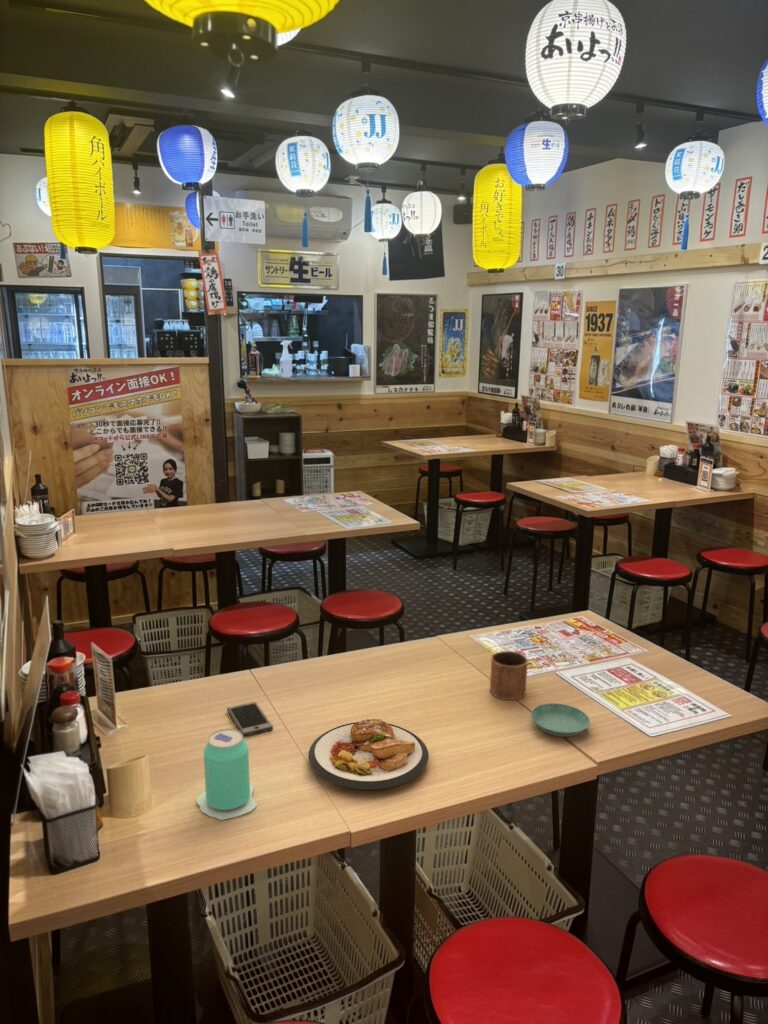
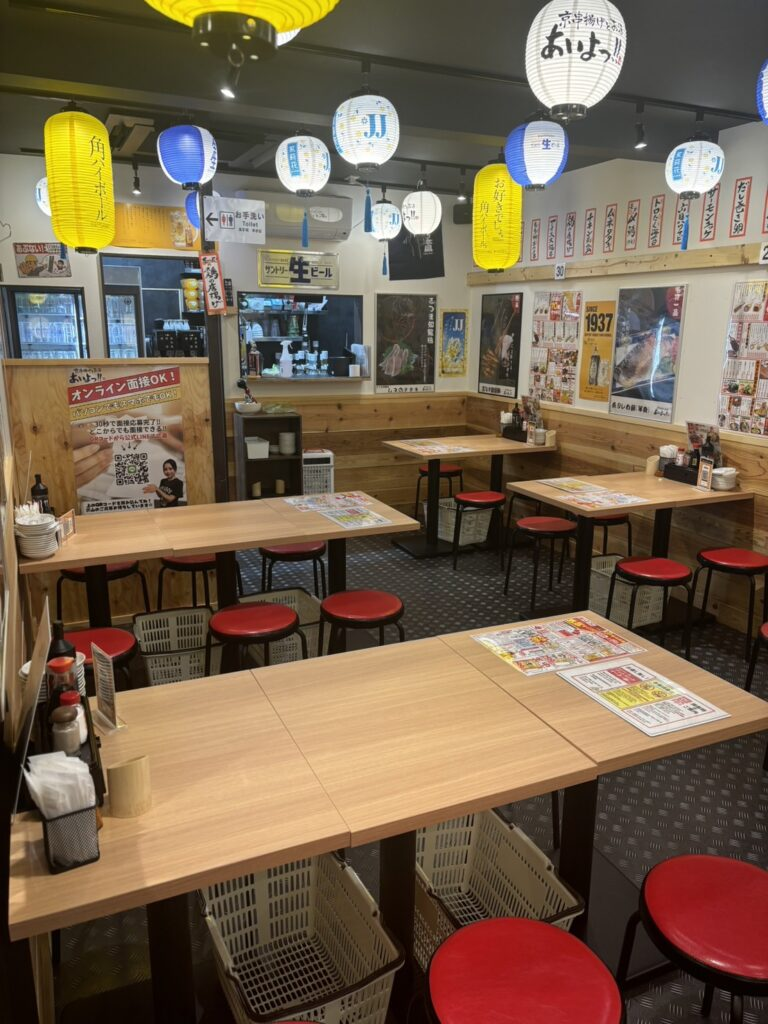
- saucer (559, 721)
- plate (368, 750)
- mug (511, 671)
- beverage can (228, 768)
- smartphone (249, 718)
